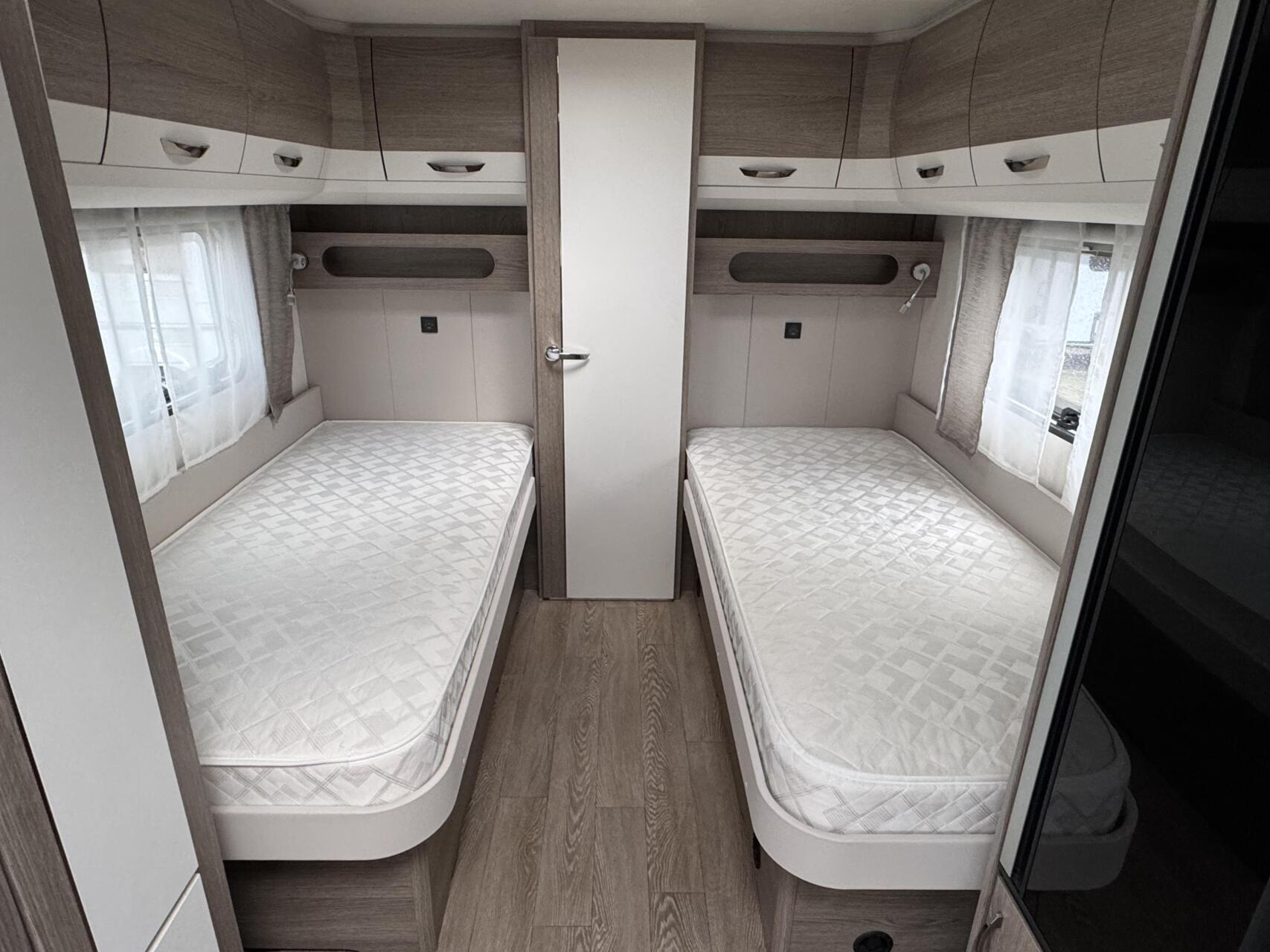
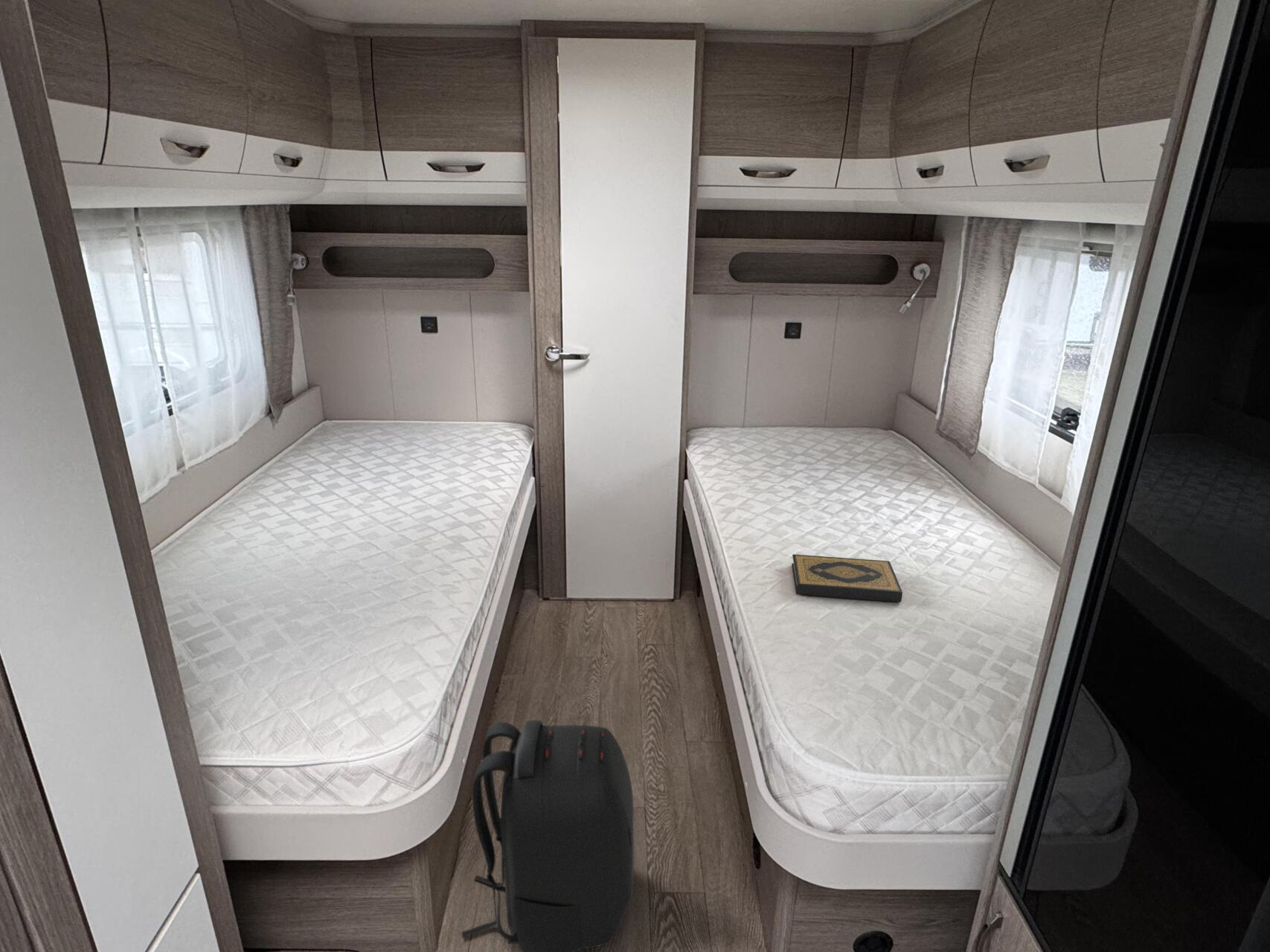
+ hardback book (844, 577)
+ backpack (548, 822)
